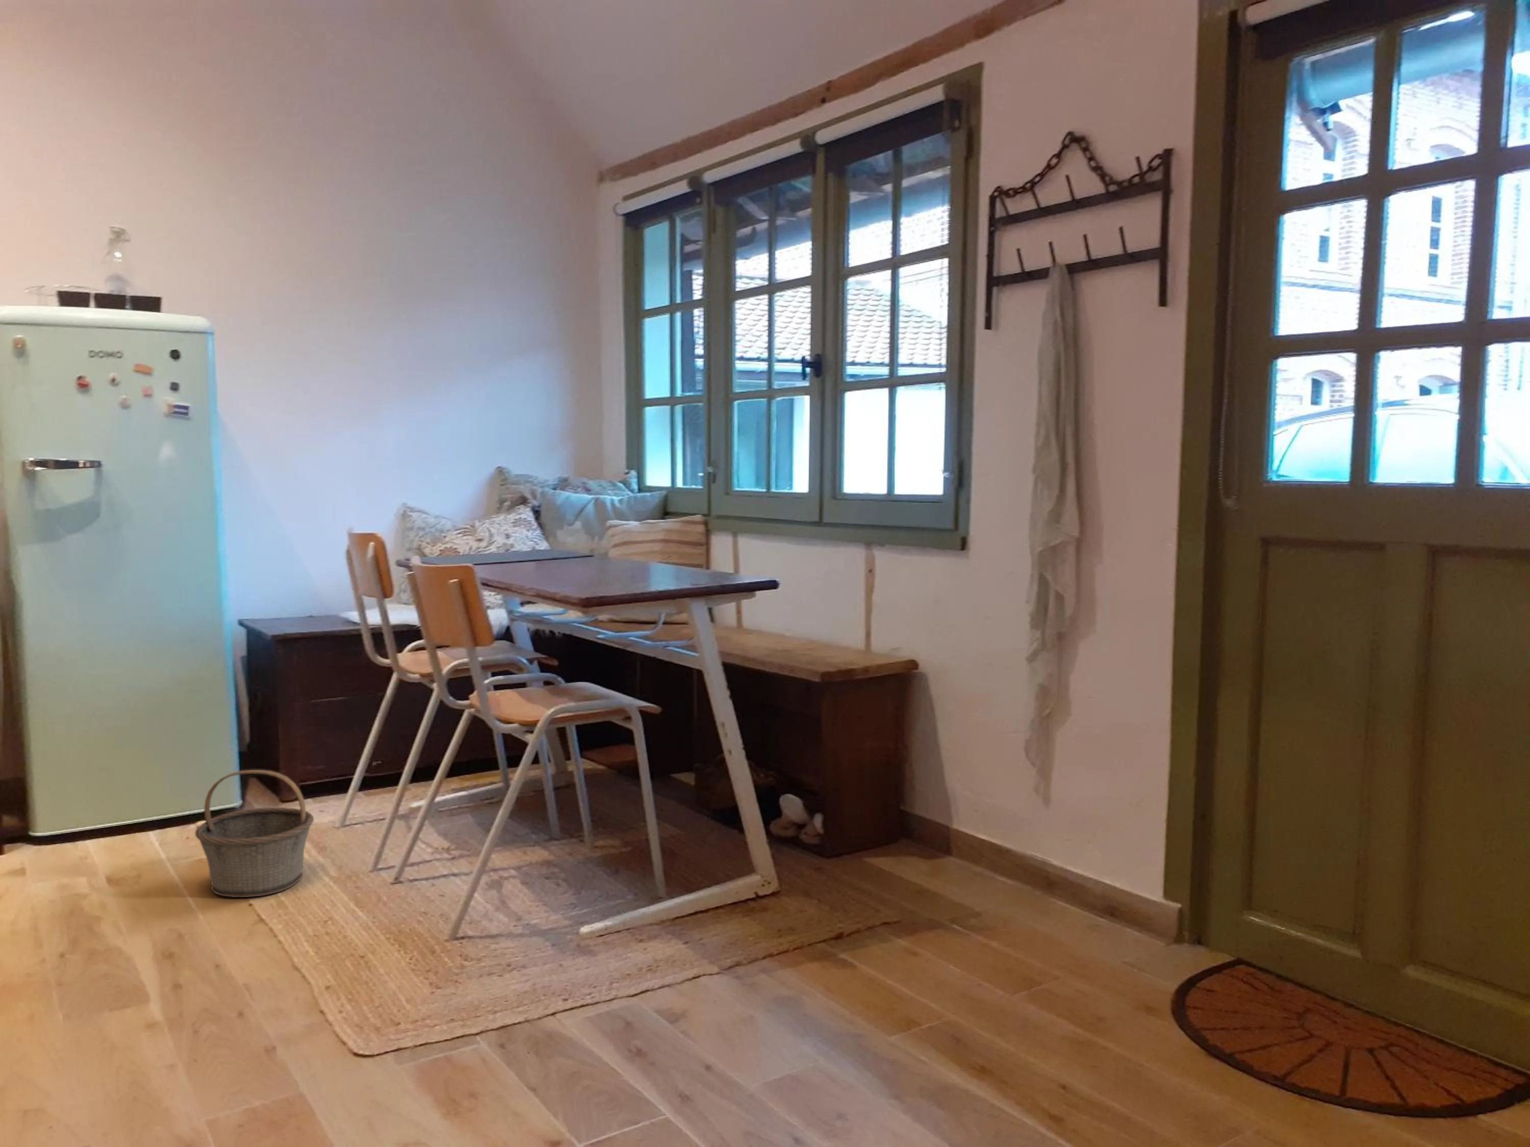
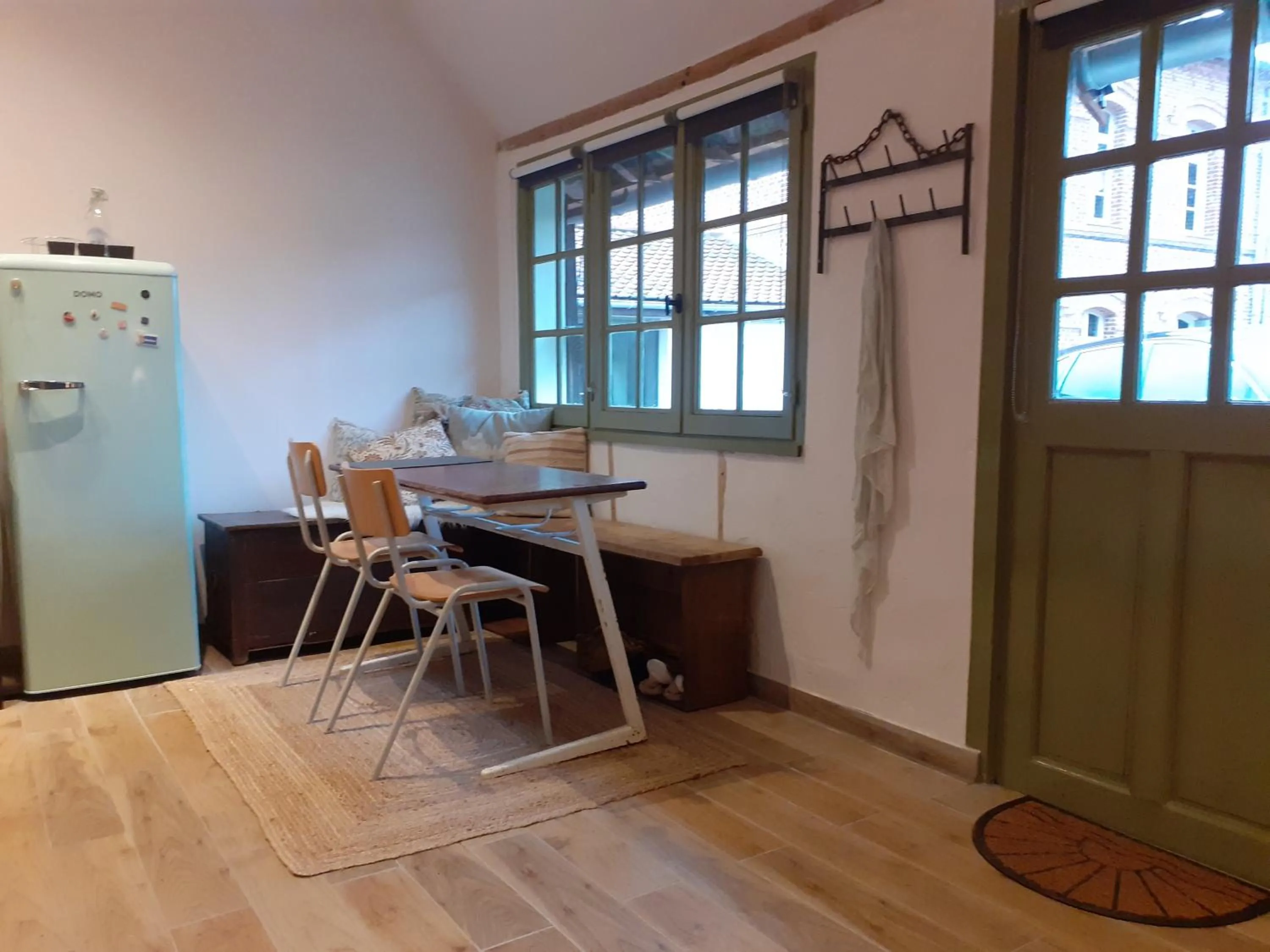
- basket (255, 828)
